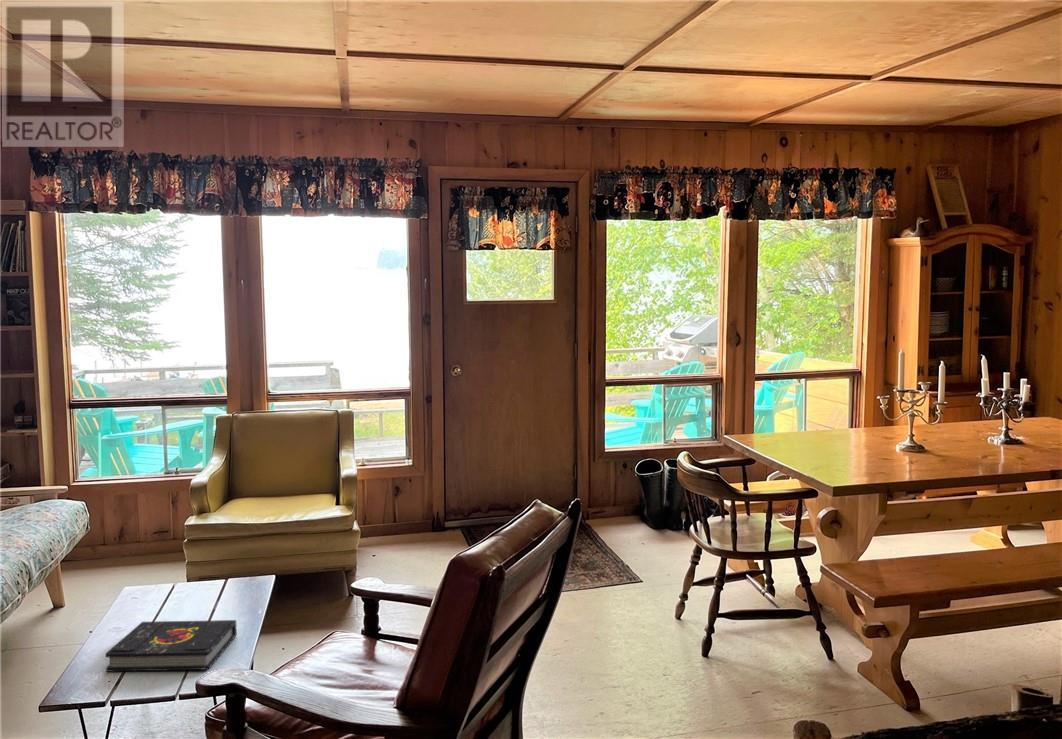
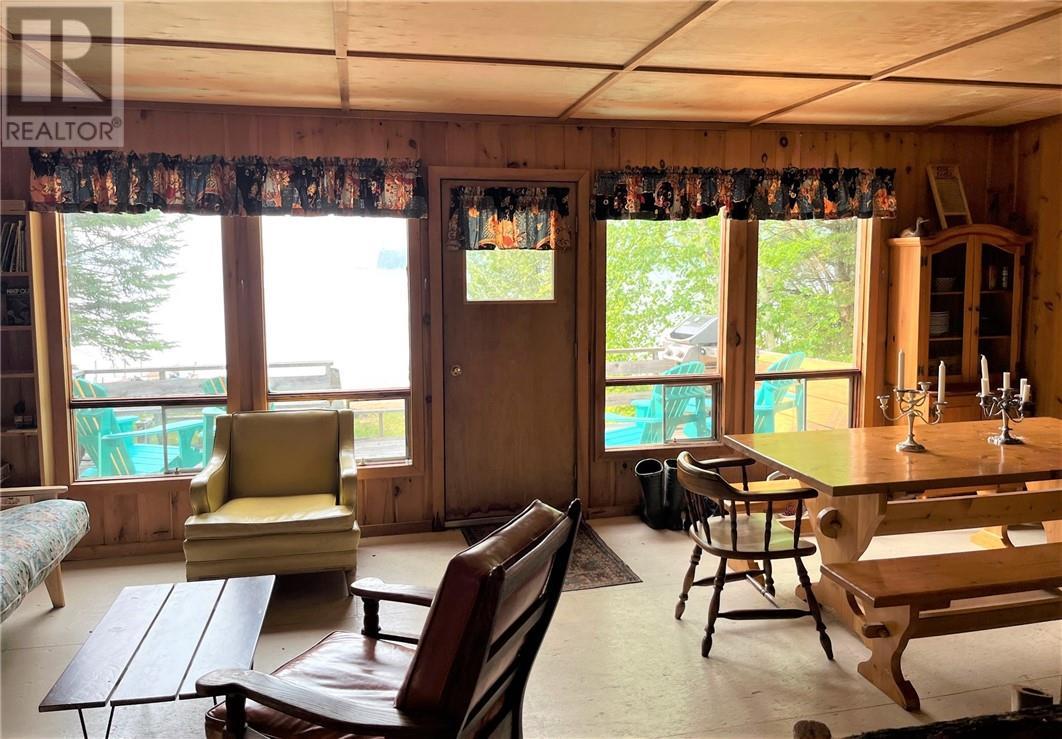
- book (174, 643)
